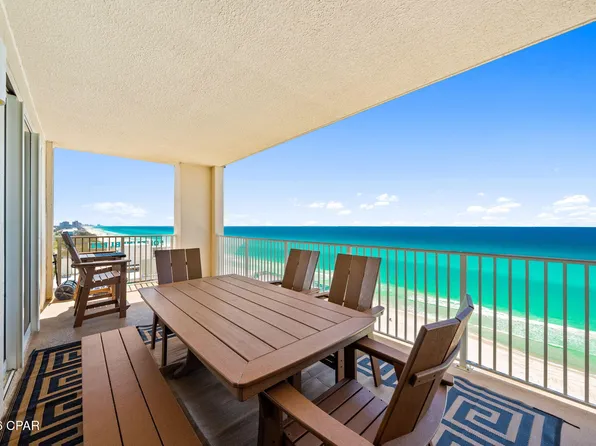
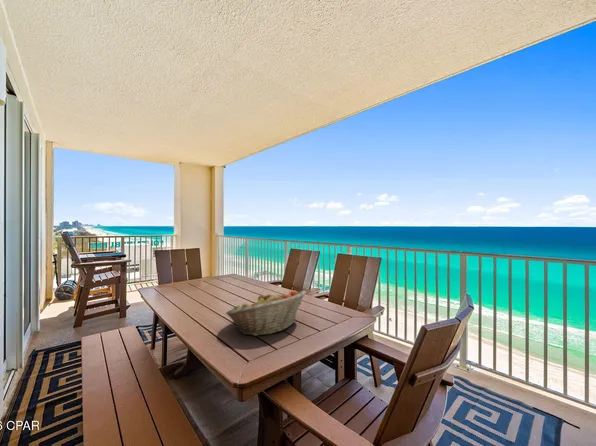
+ fruit basket (268, 308)
